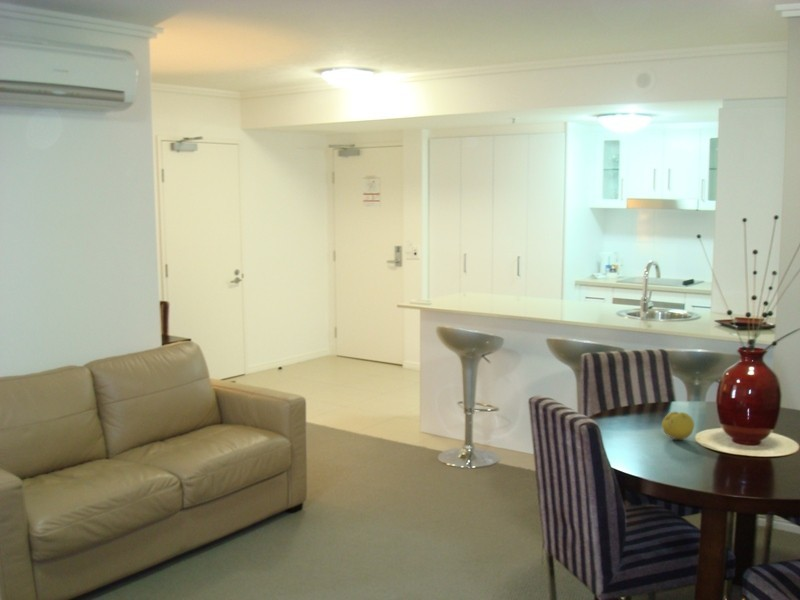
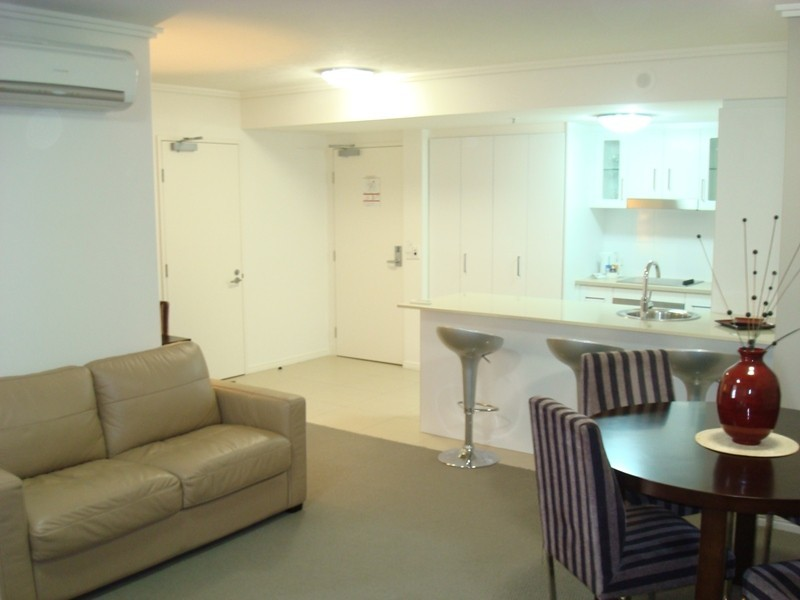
- fruit (678, 425)
